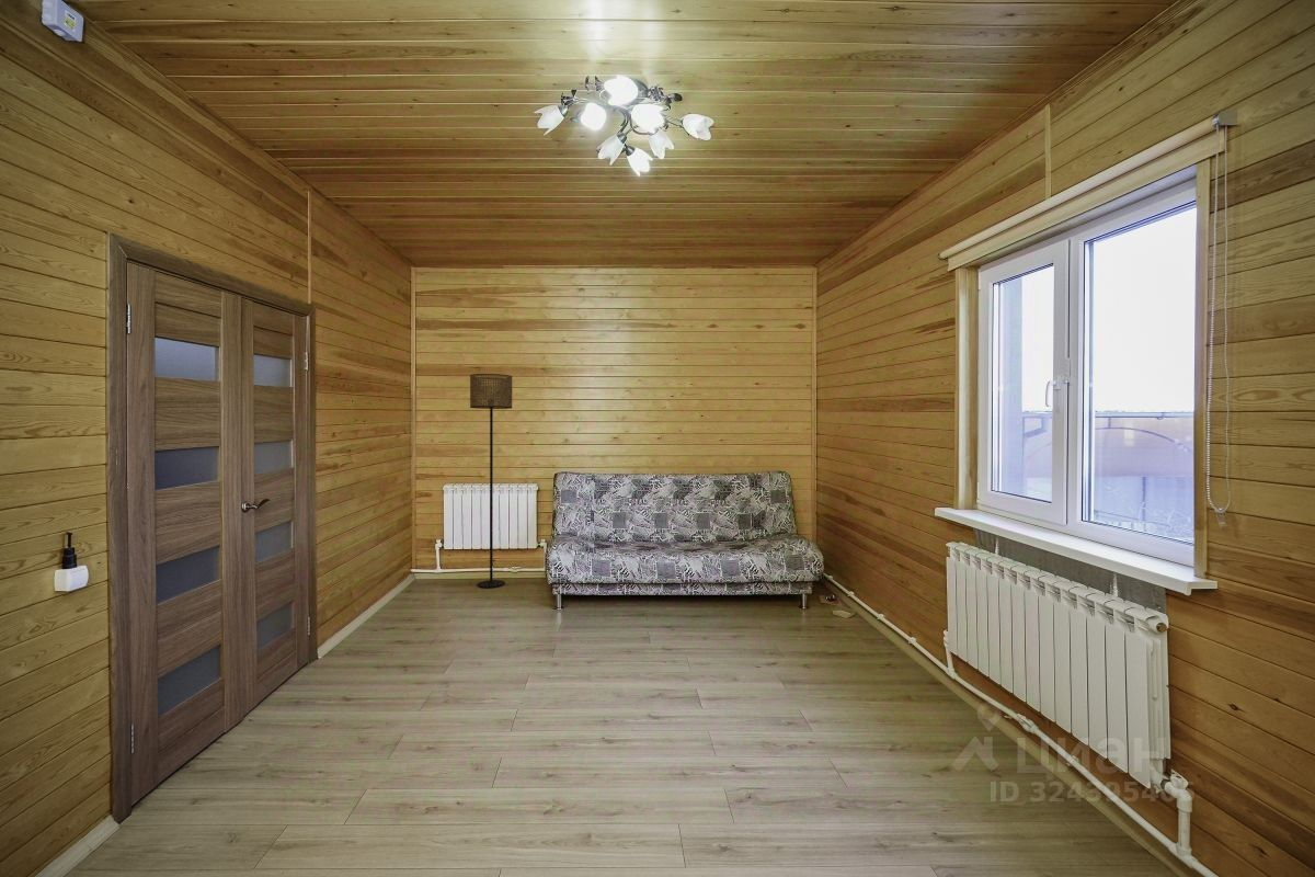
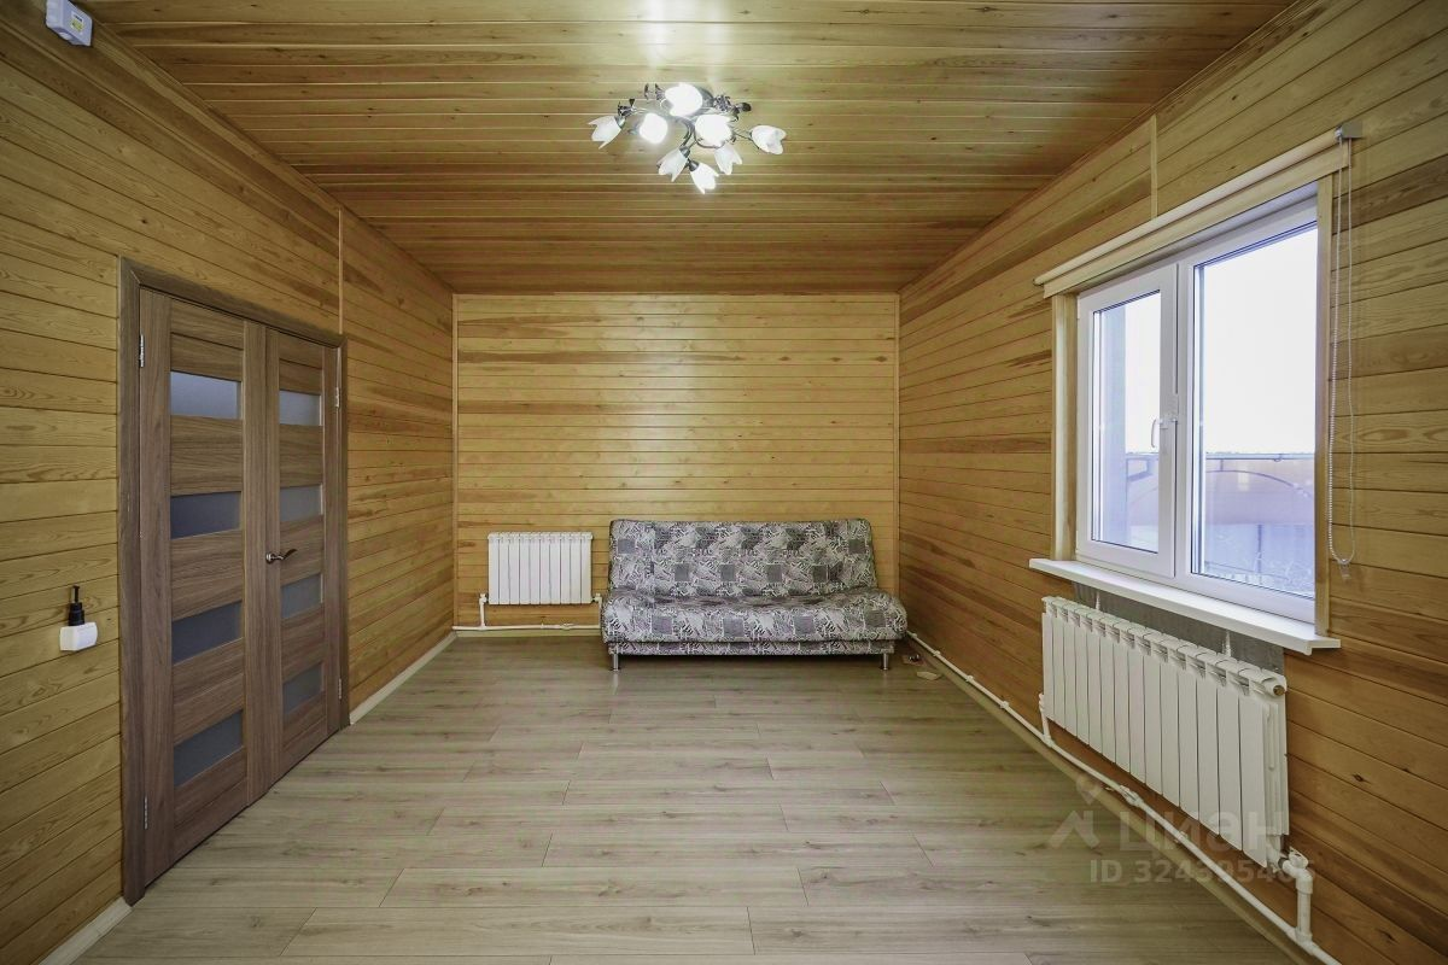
- floor lamp (491, 479)
